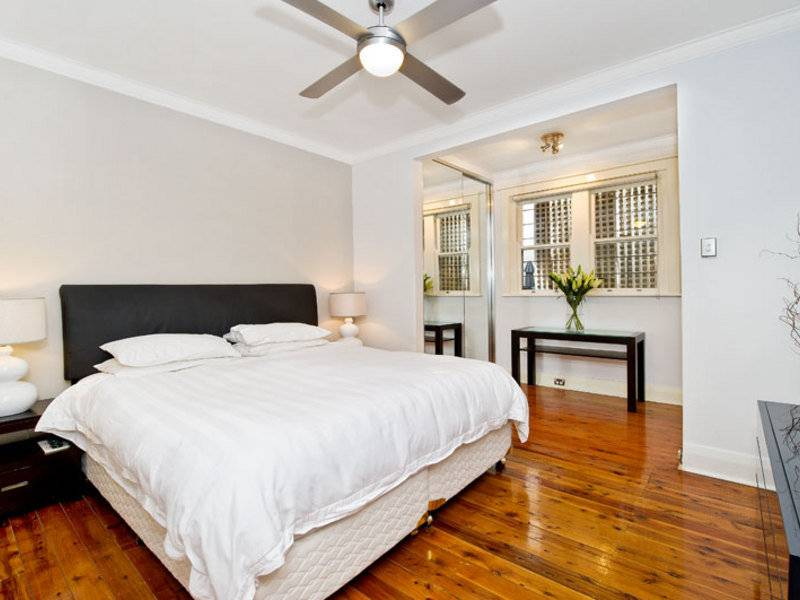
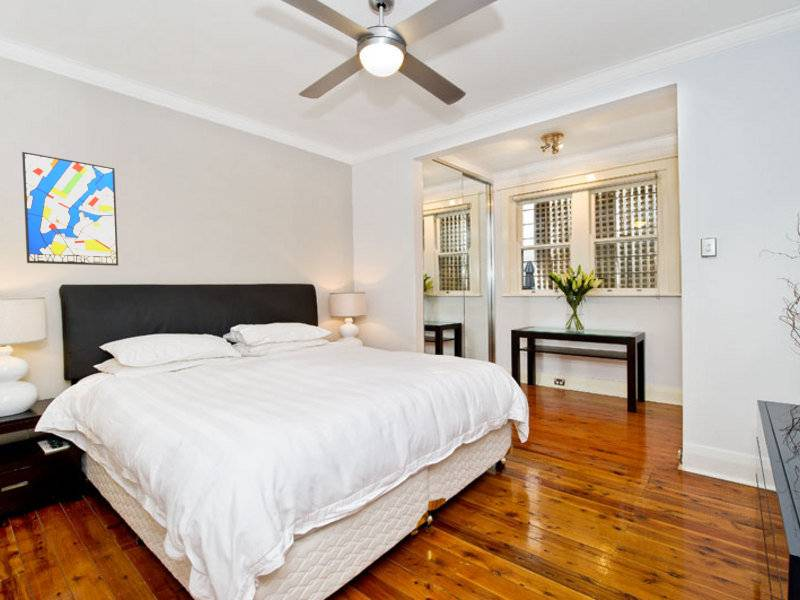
+ wall art (73, 212)
